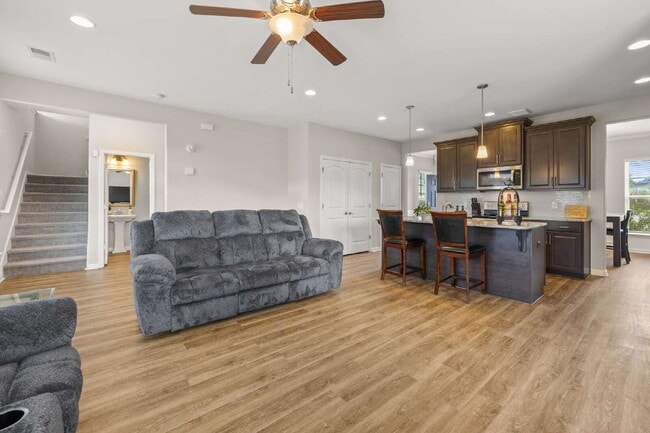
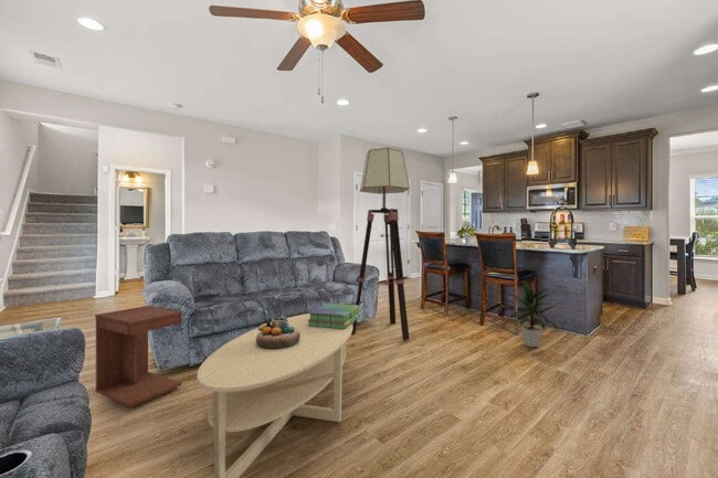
+ indoor plant (534, 312)
+ stack of books (335, 315)
+ floor lamp (387, 242)
+ coffee table (292, 375)
+ side table (139, 352)
+ decorative bowl (278, 329)
